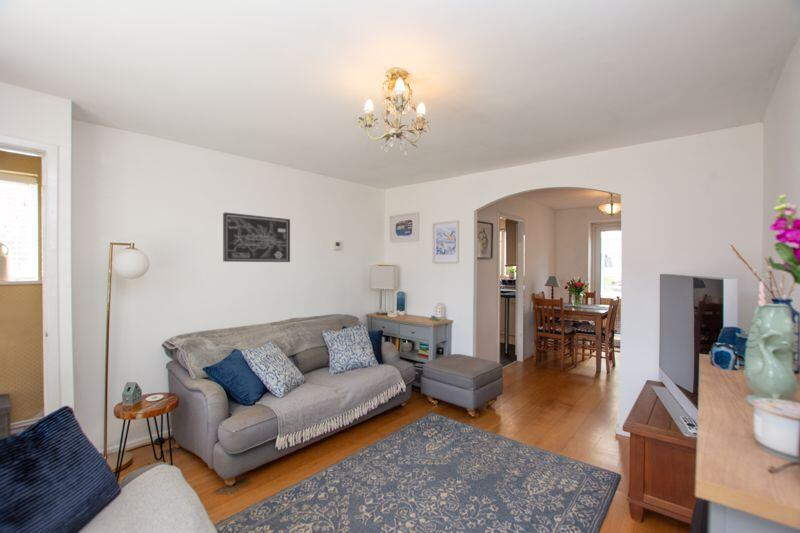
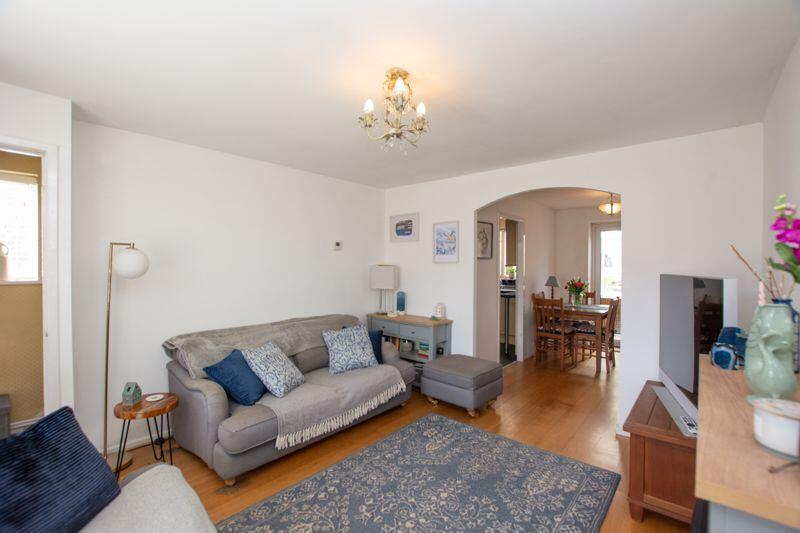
- wall art (258, 239)
